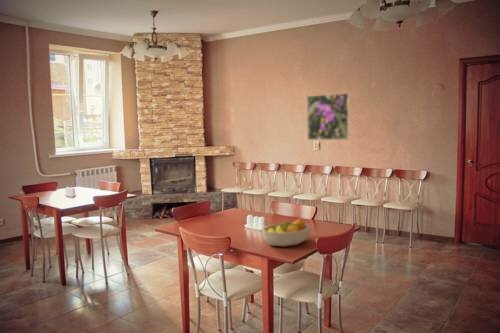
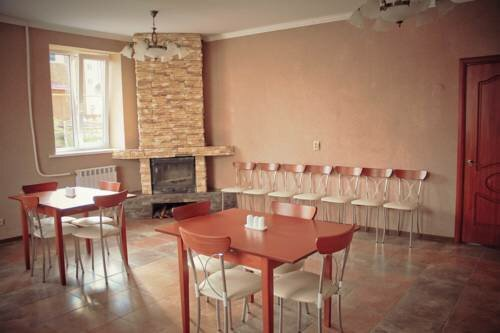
- fruit bowl (286, 231)
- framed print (327, 117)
